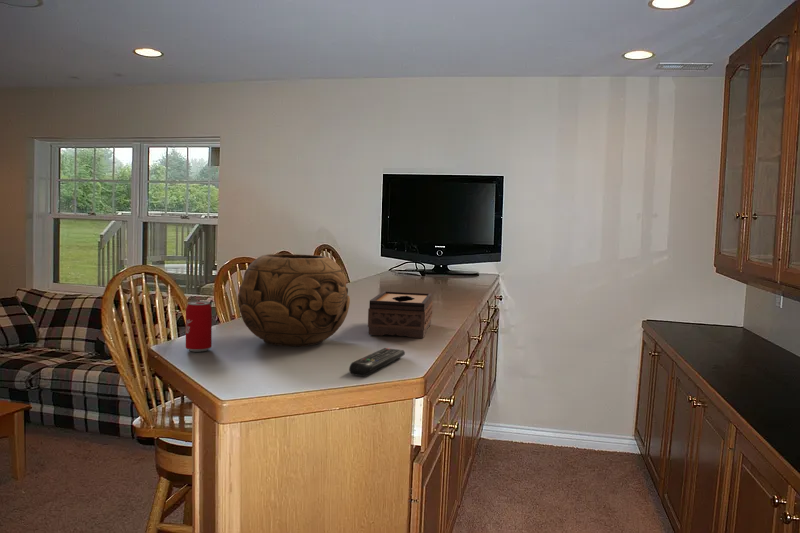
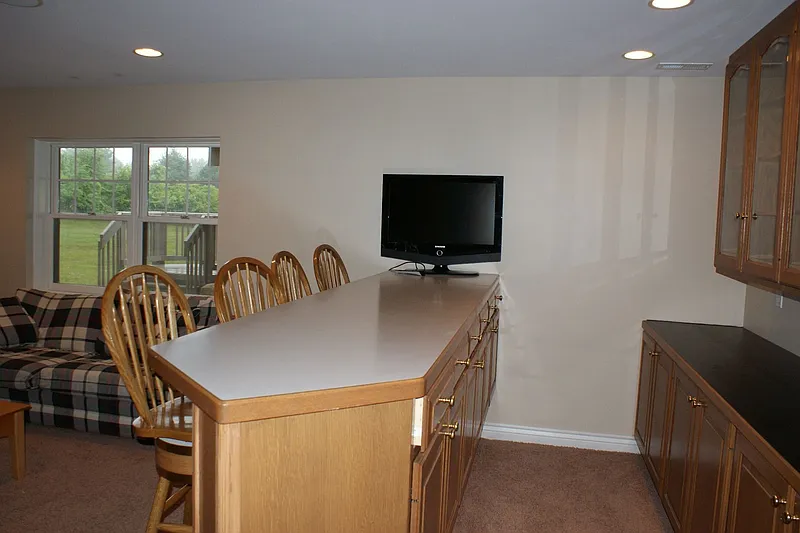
- remote control (378, 360)
- decorative bowl (294, 298)
- tissue box (402, 313)
- beverage can (198, 326)
